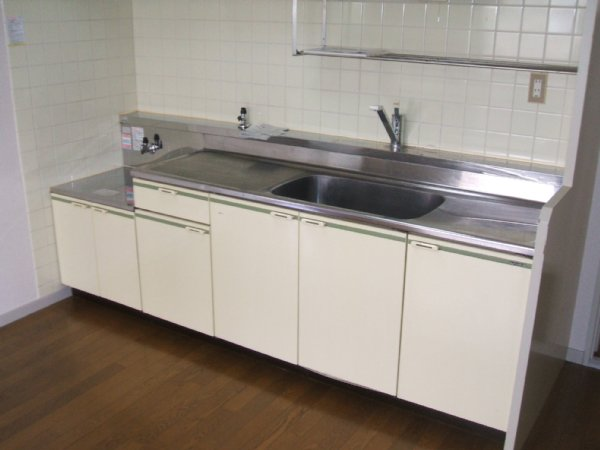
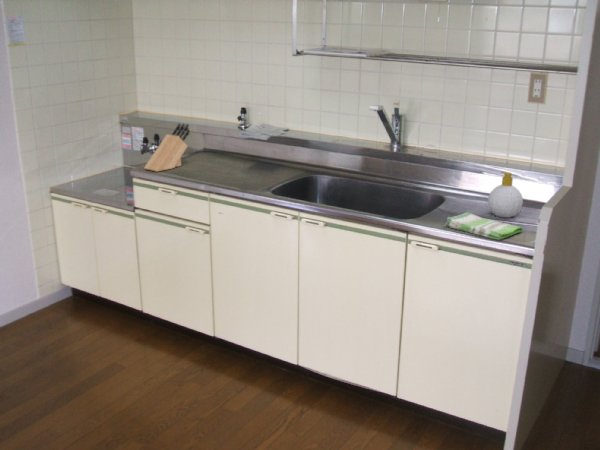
+ dish towel (483, 224)
+ knife block (168, 146)
+ soap bottle (505, 194)
